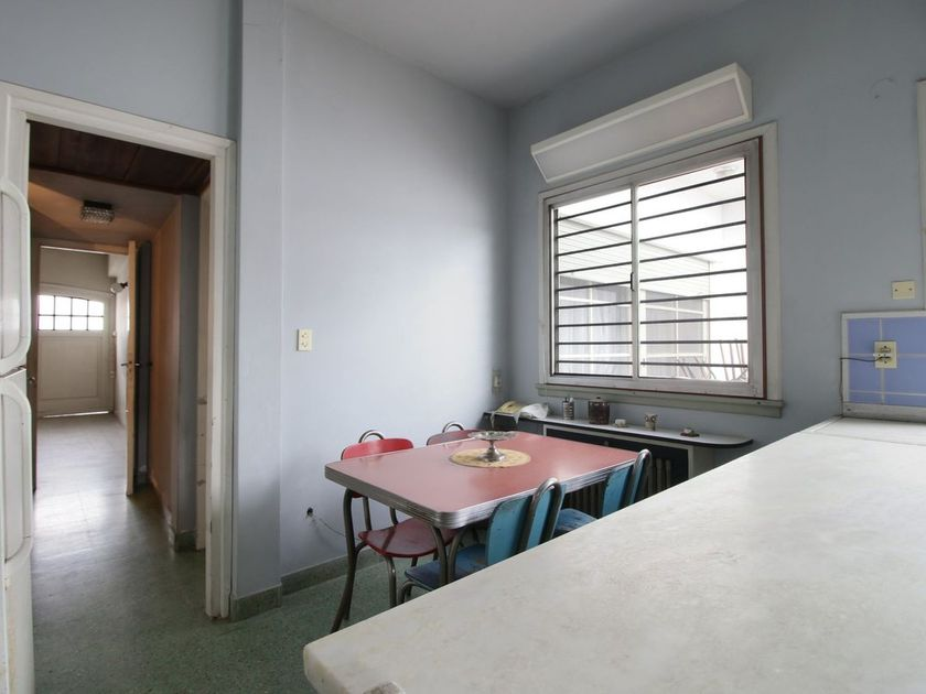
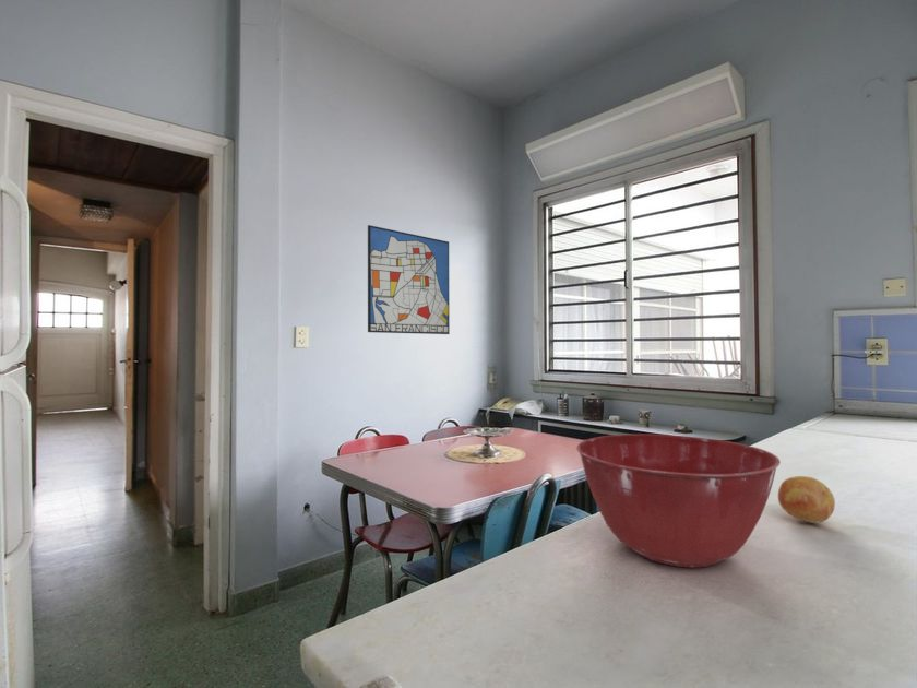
+ mixing bowl (670, 497)
+ wall art (410, 283)
+ fruit (806, 498)
